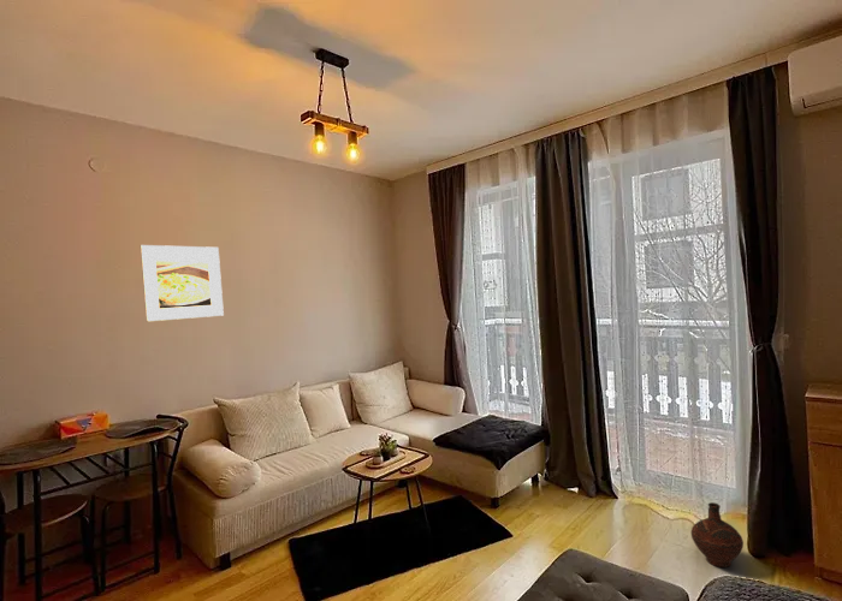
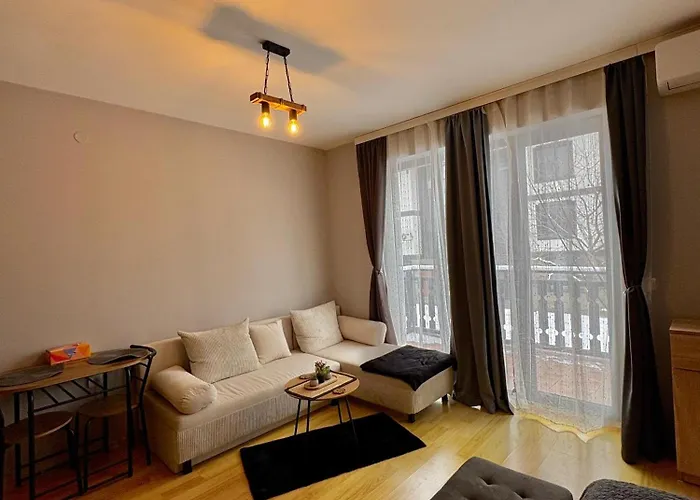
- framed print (184, 281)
- ceramic jug (716, 532)
